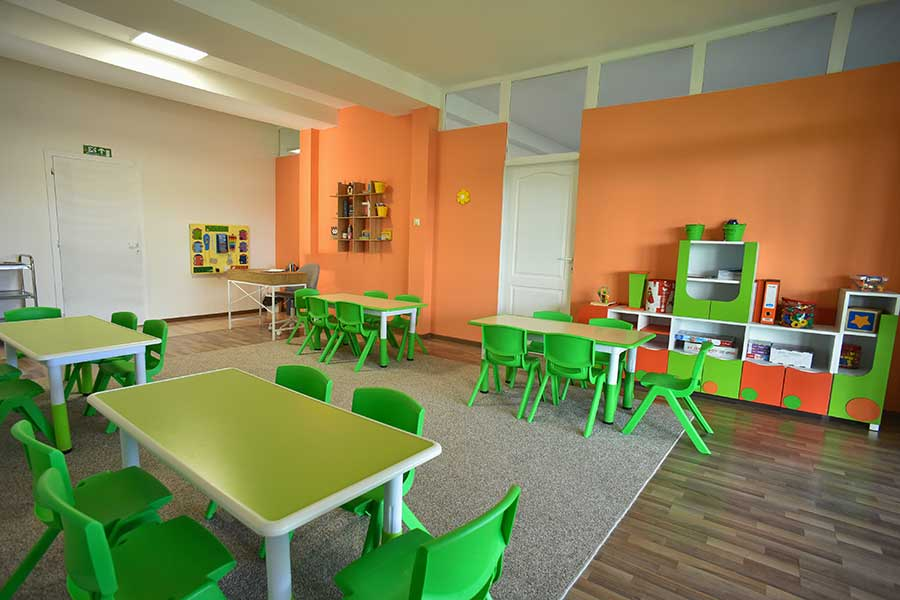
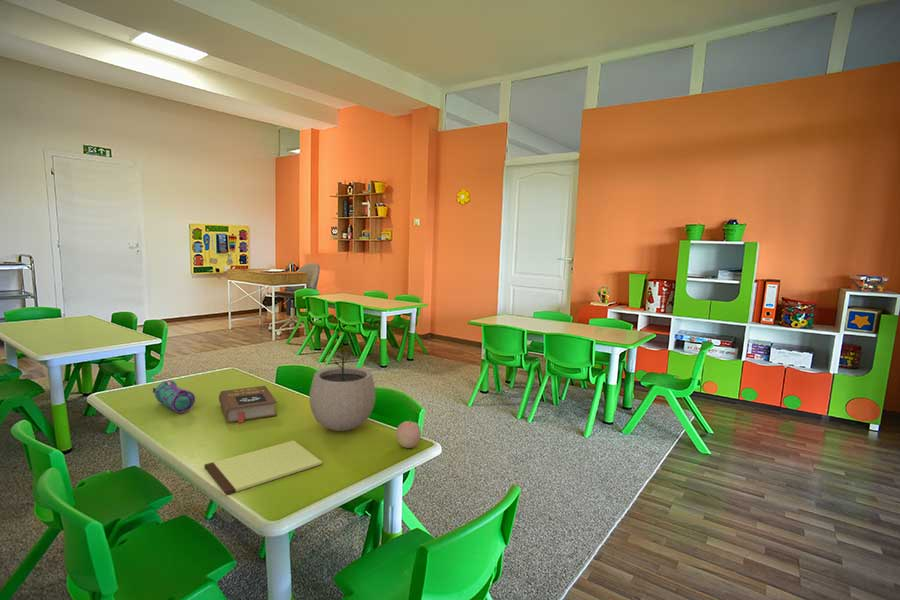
+ book (247, 403)
+ pencil case (174, 395)
+ notepad (264, 464)
+ apple (408, 433)
+ plant pot (343, 388)
